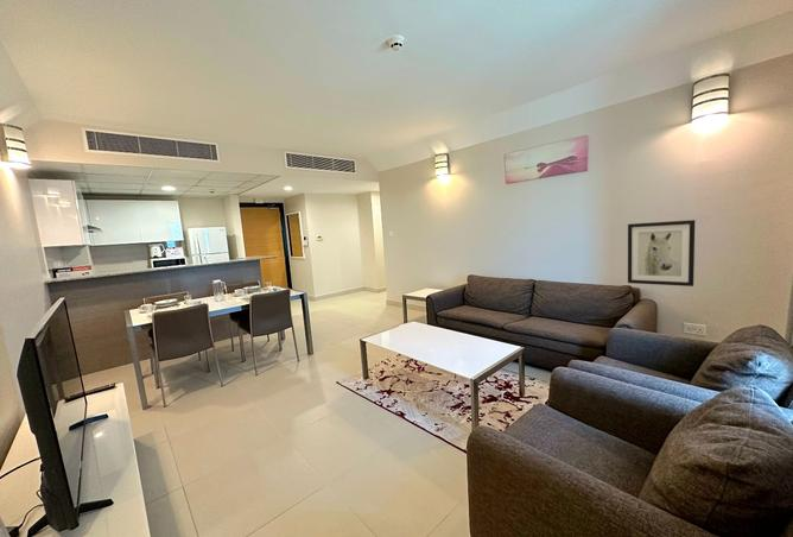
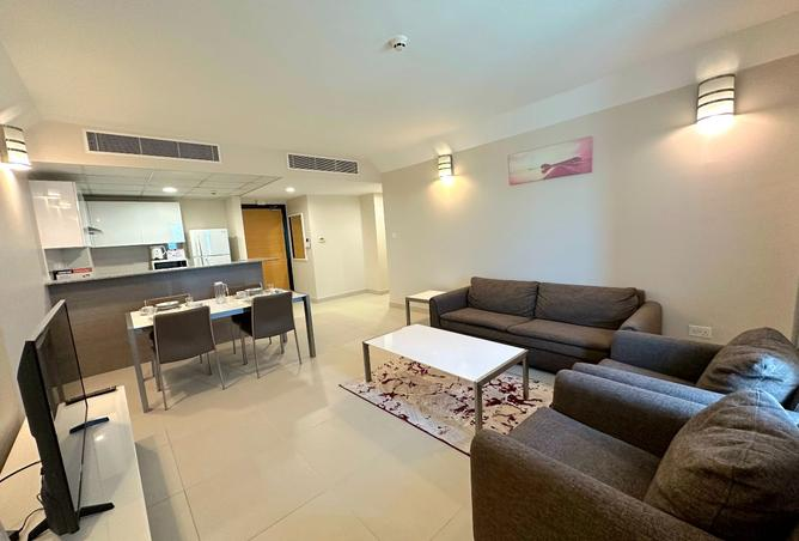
- wall art (659, 253)
